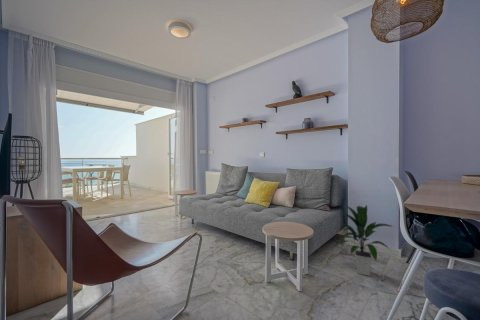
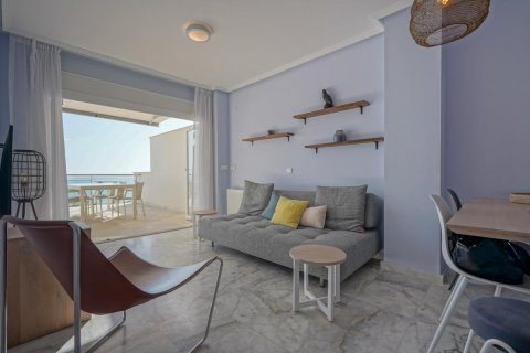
- indoor plant (360, 236)
